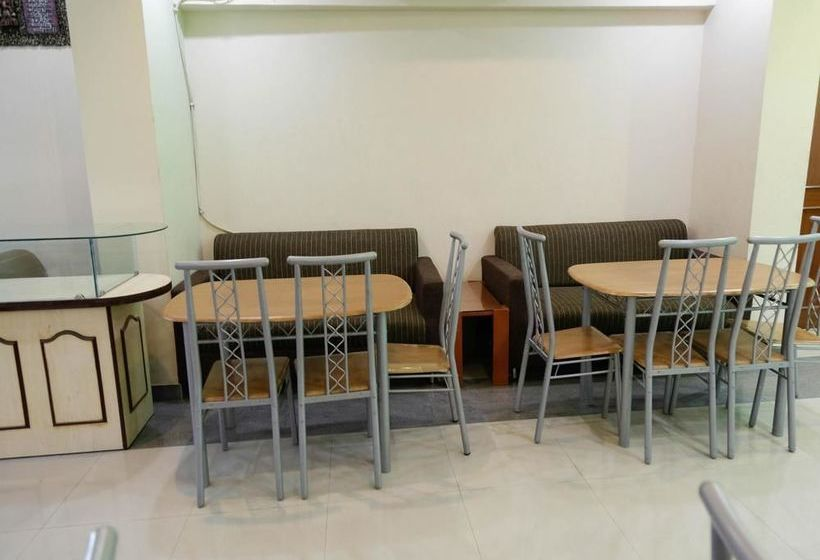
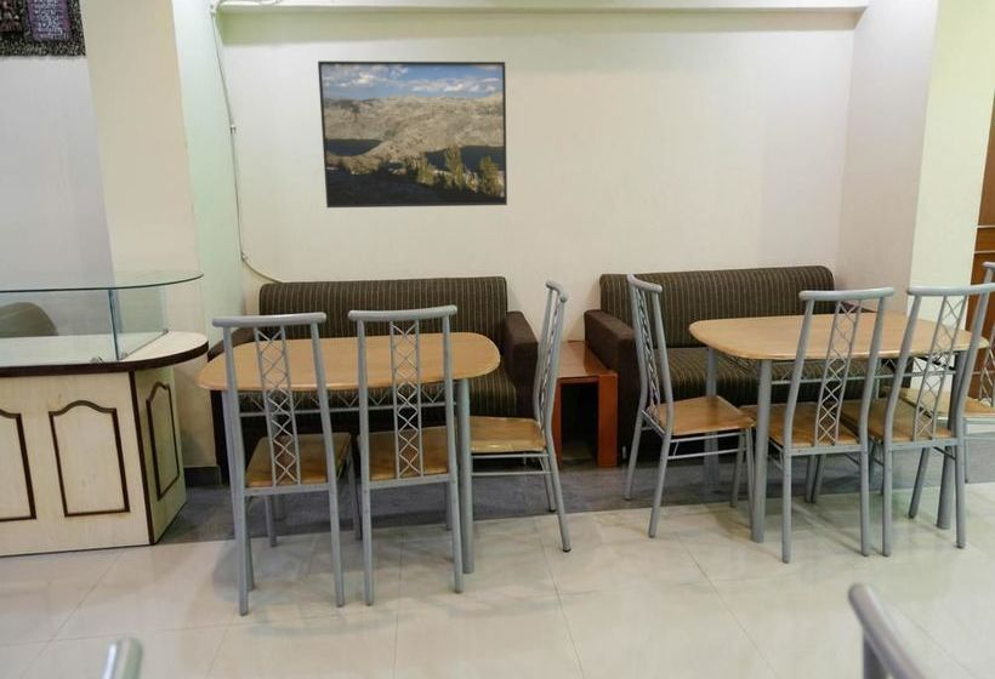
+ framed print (415, 135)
